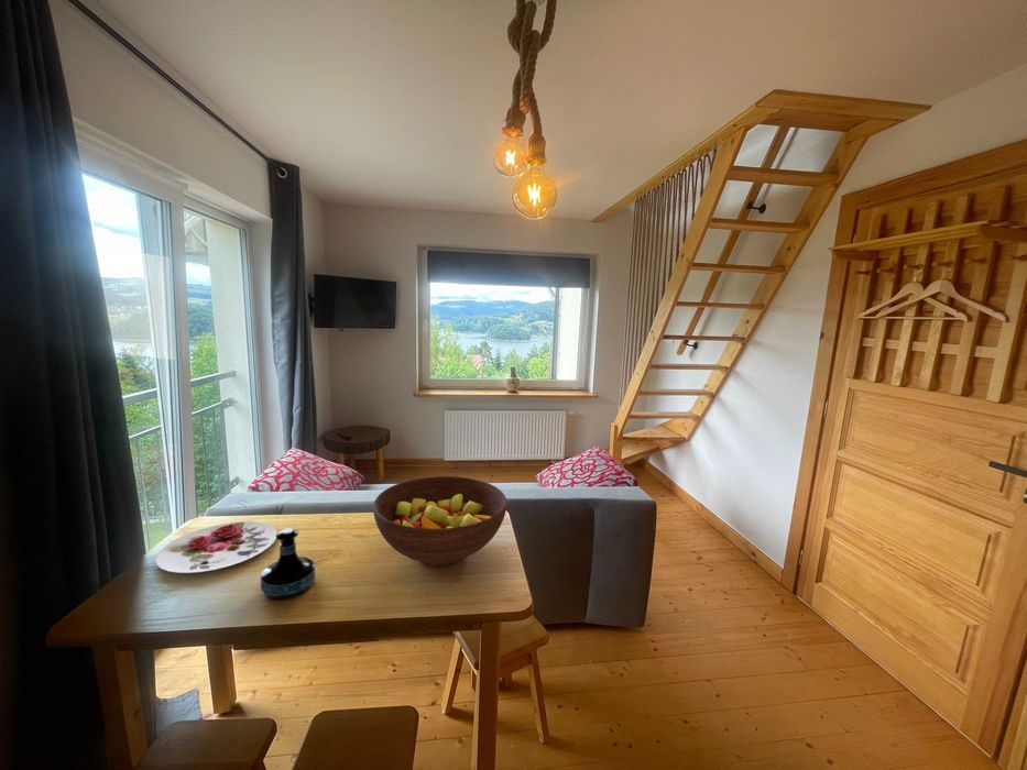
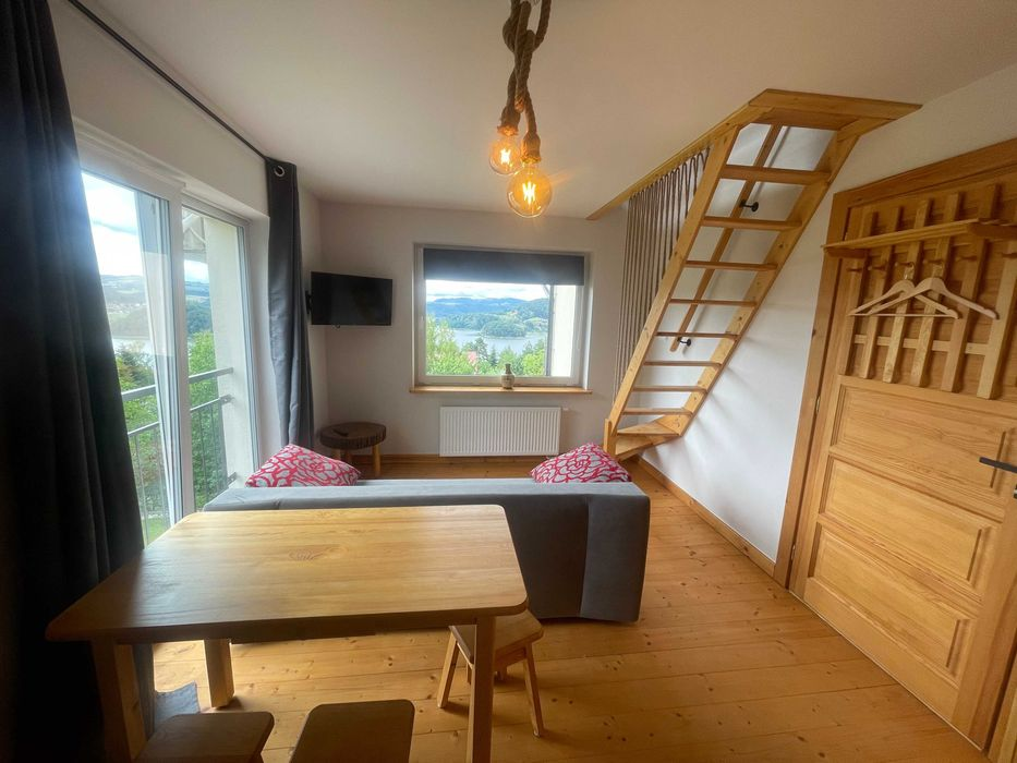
- plate (220, 543)
- fruit bowl (441, 527)
- tequila bottle (287, 558)
